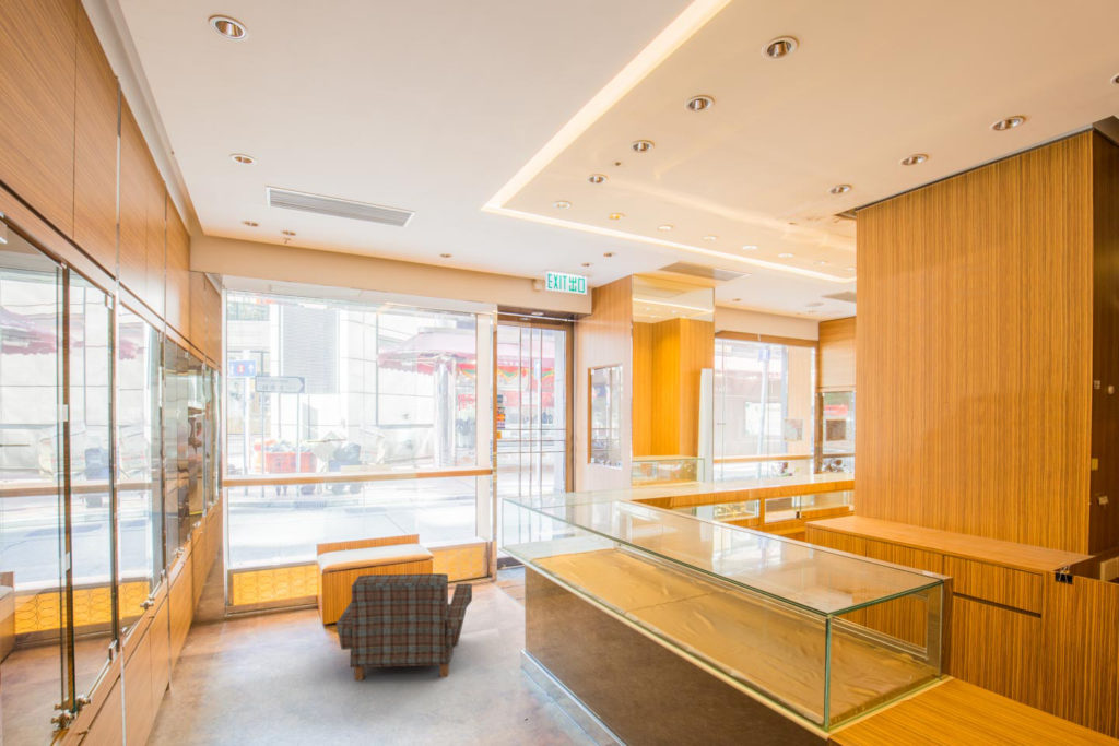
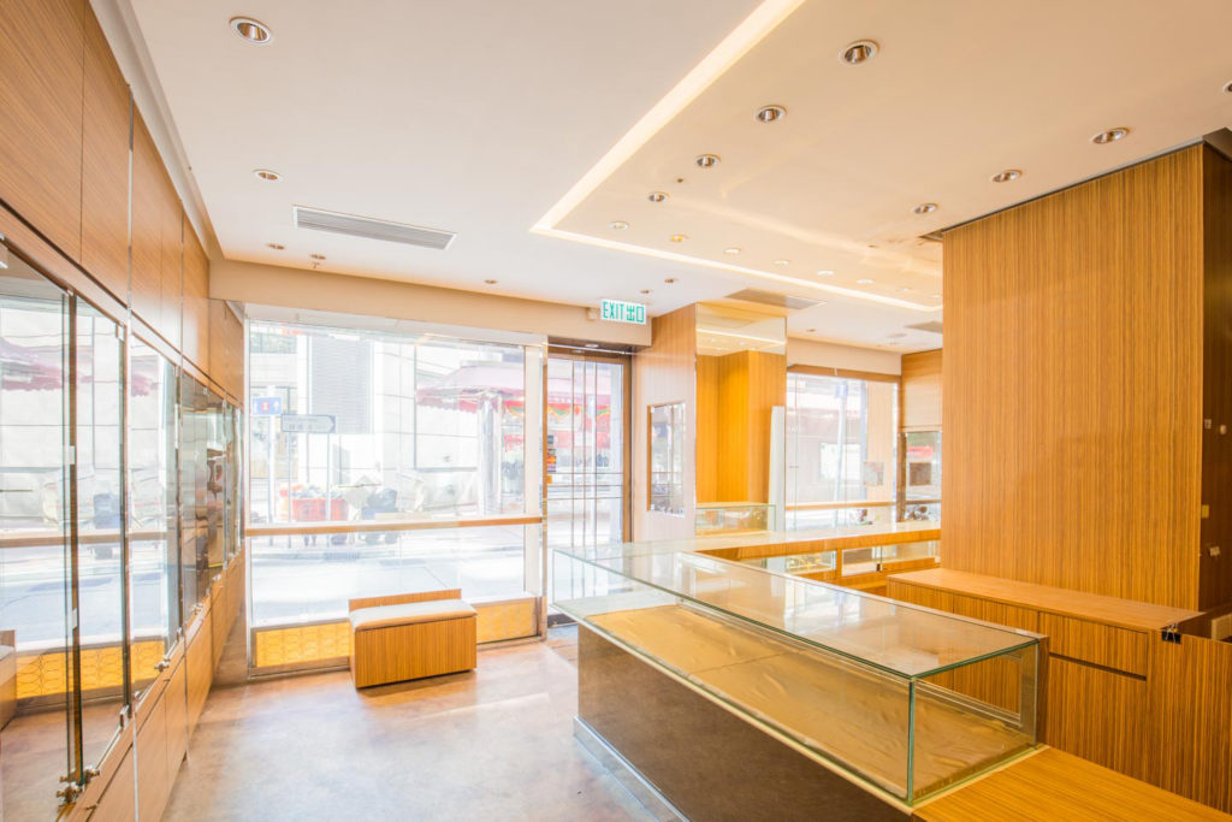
- armchair (410, 609)
